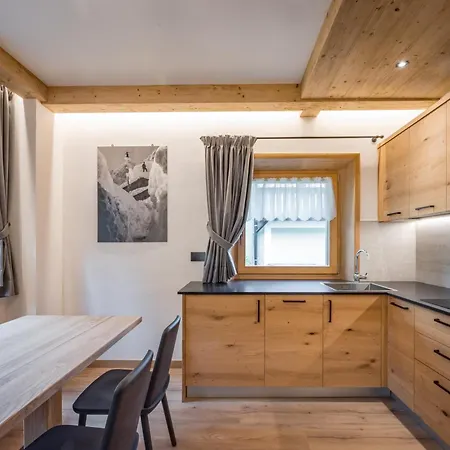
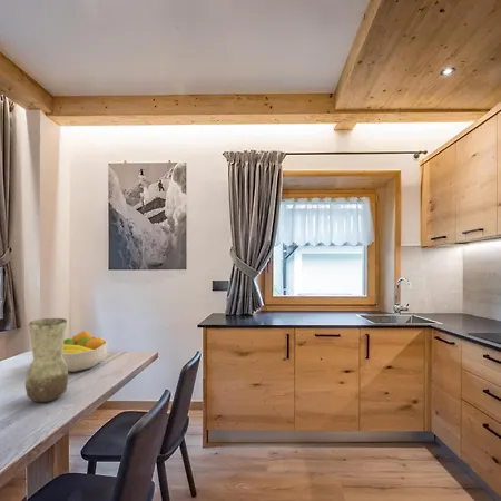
+ fruit bowl (78, 350)
+ vase (47, 360)
